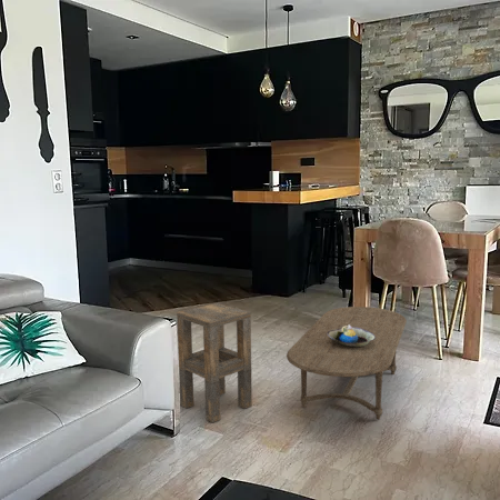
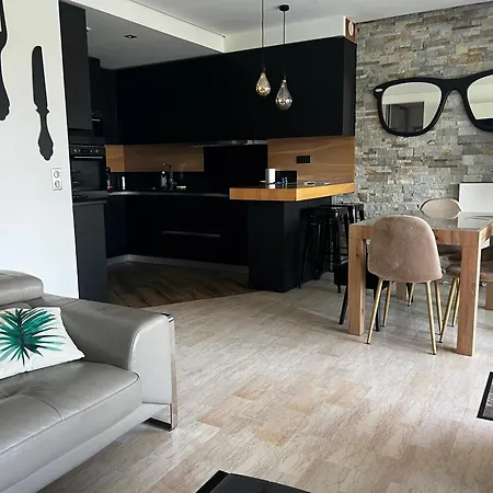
- decorative bowl (344, 332)
- coffee table (351, 361)
- side table (214, 359)
